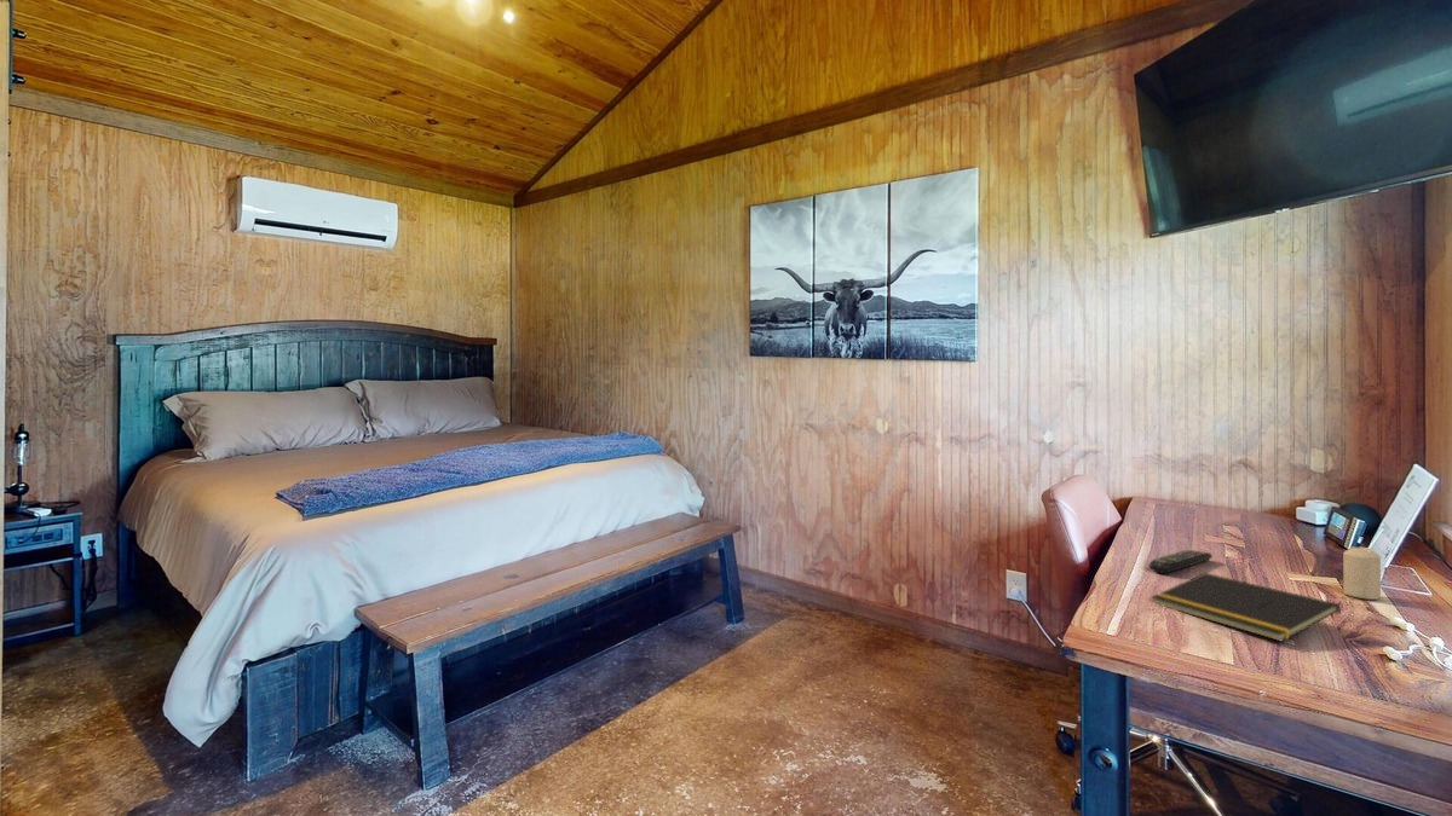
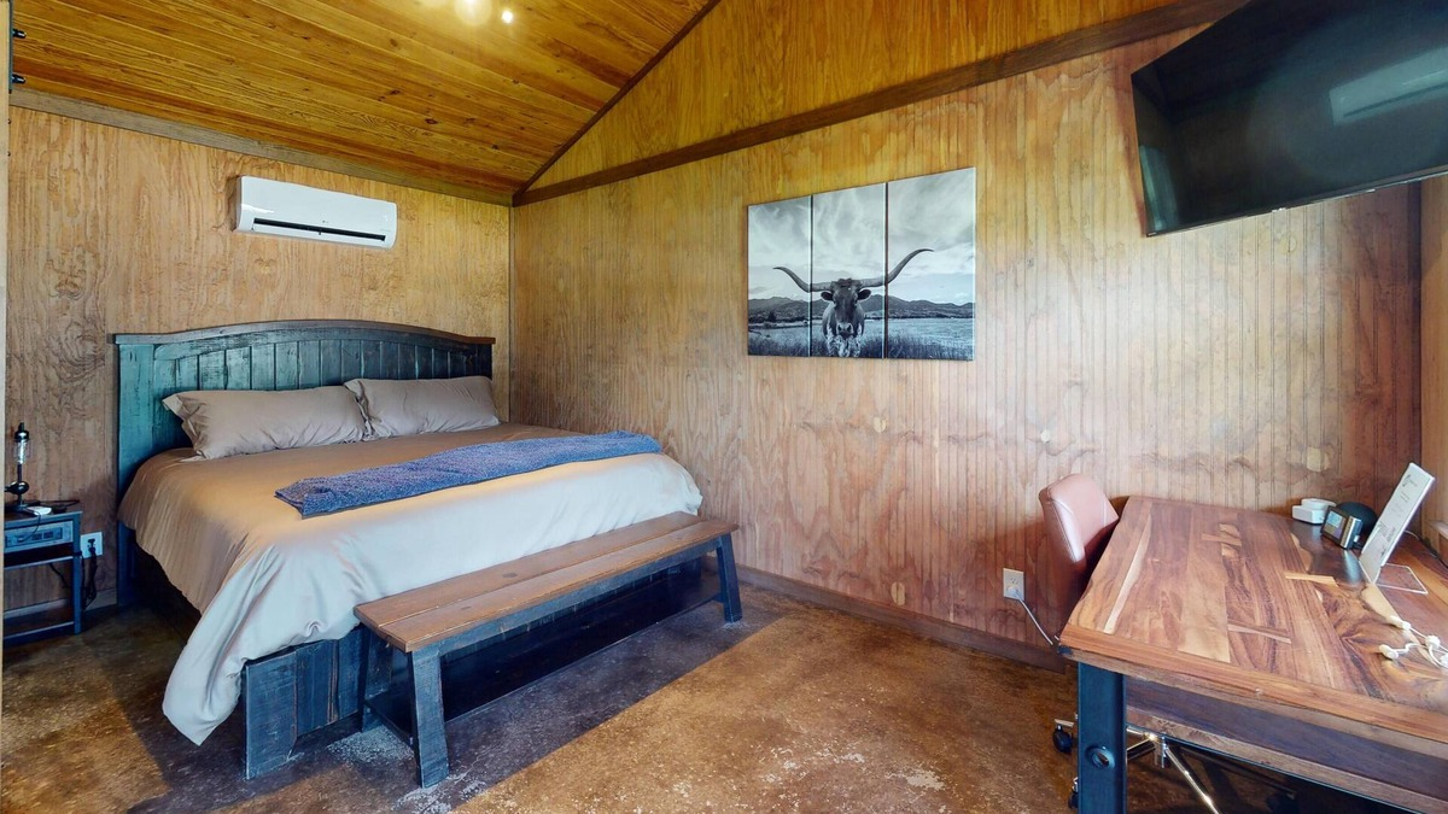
- candle (1361, 571)
- remote control (1181, 560)
- notepad (1239, 603)
